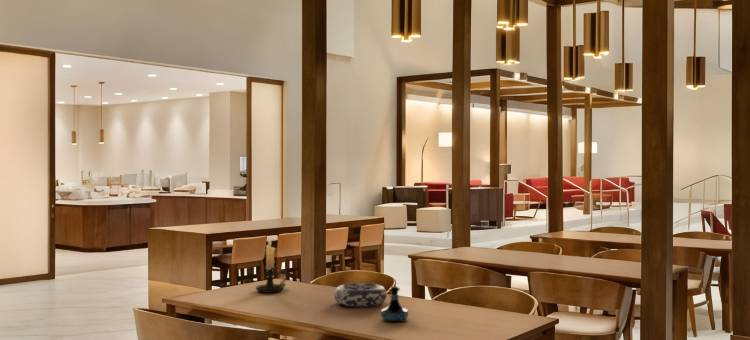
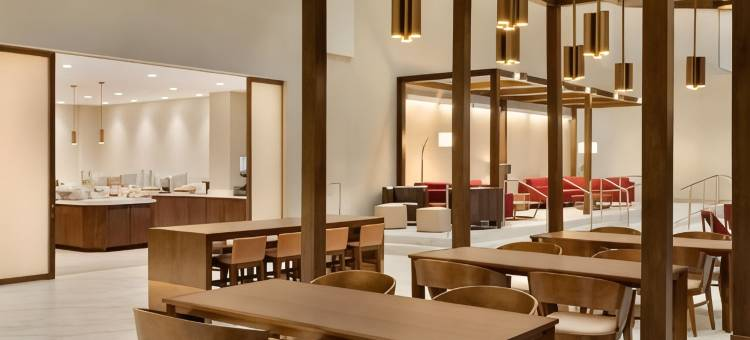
- tequila bottle (394, 303)
- candle holder (273, 263)
- decorative bowl (360, 294)
